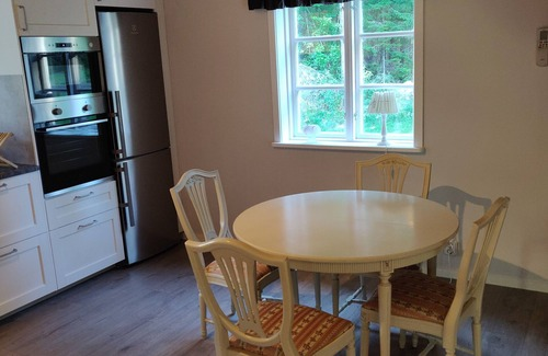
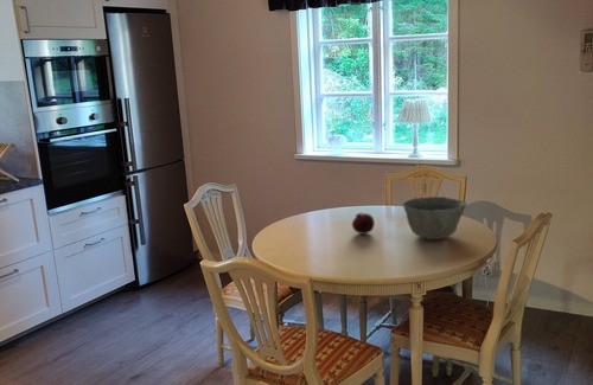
+ bowl (434, 219)
+ fruit (363, 223)
